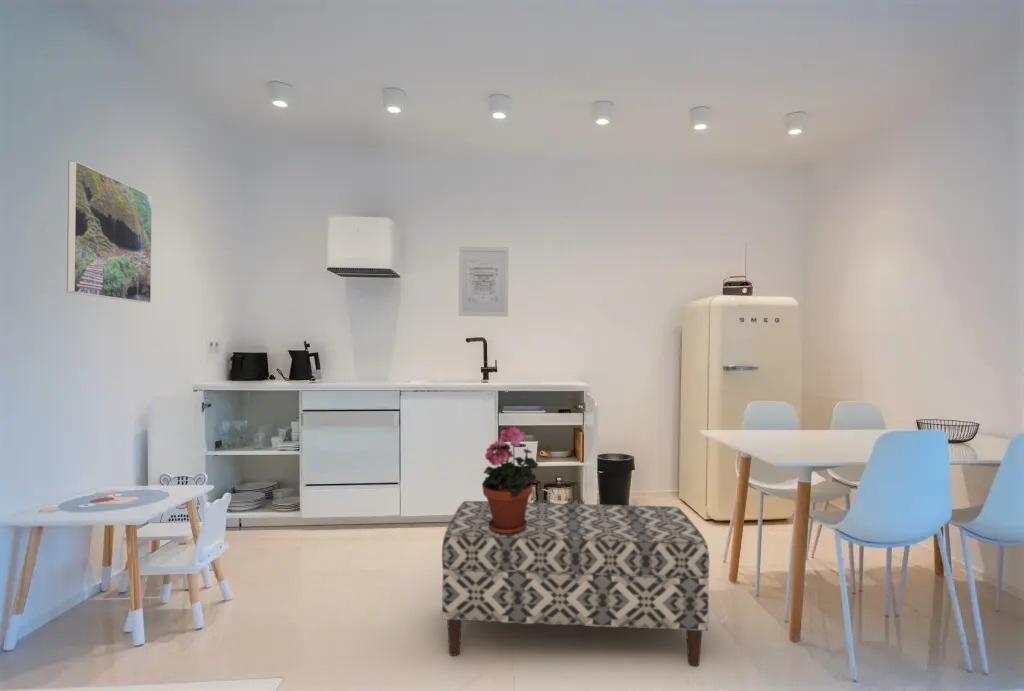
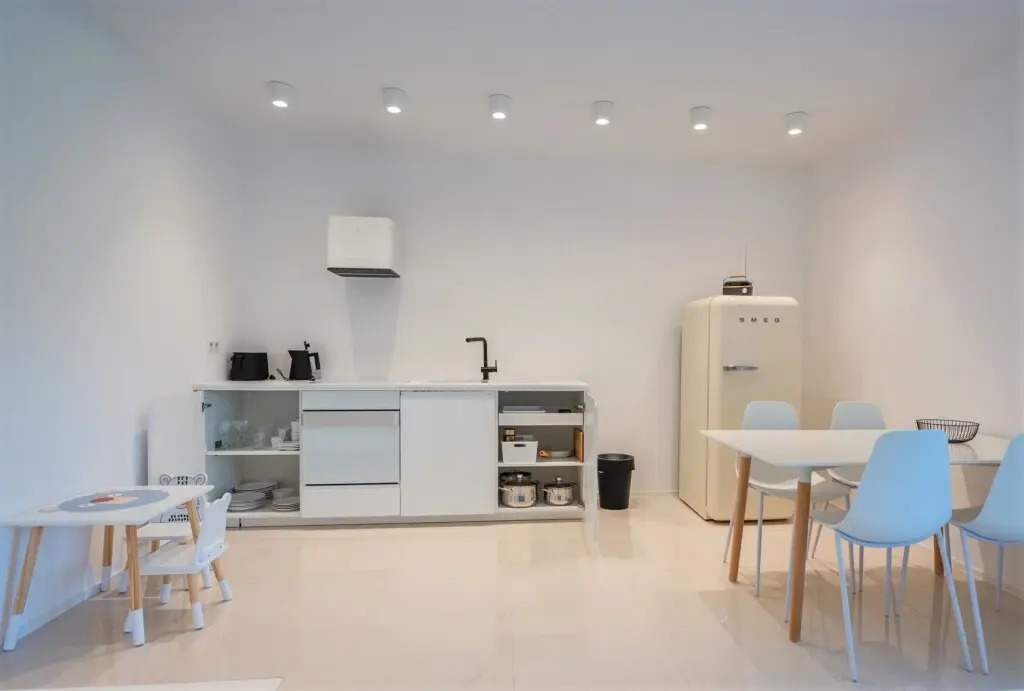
- wall art (483, 281)
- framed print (113, 239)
- bench (570, 576)
- potted plant (510, 477)
